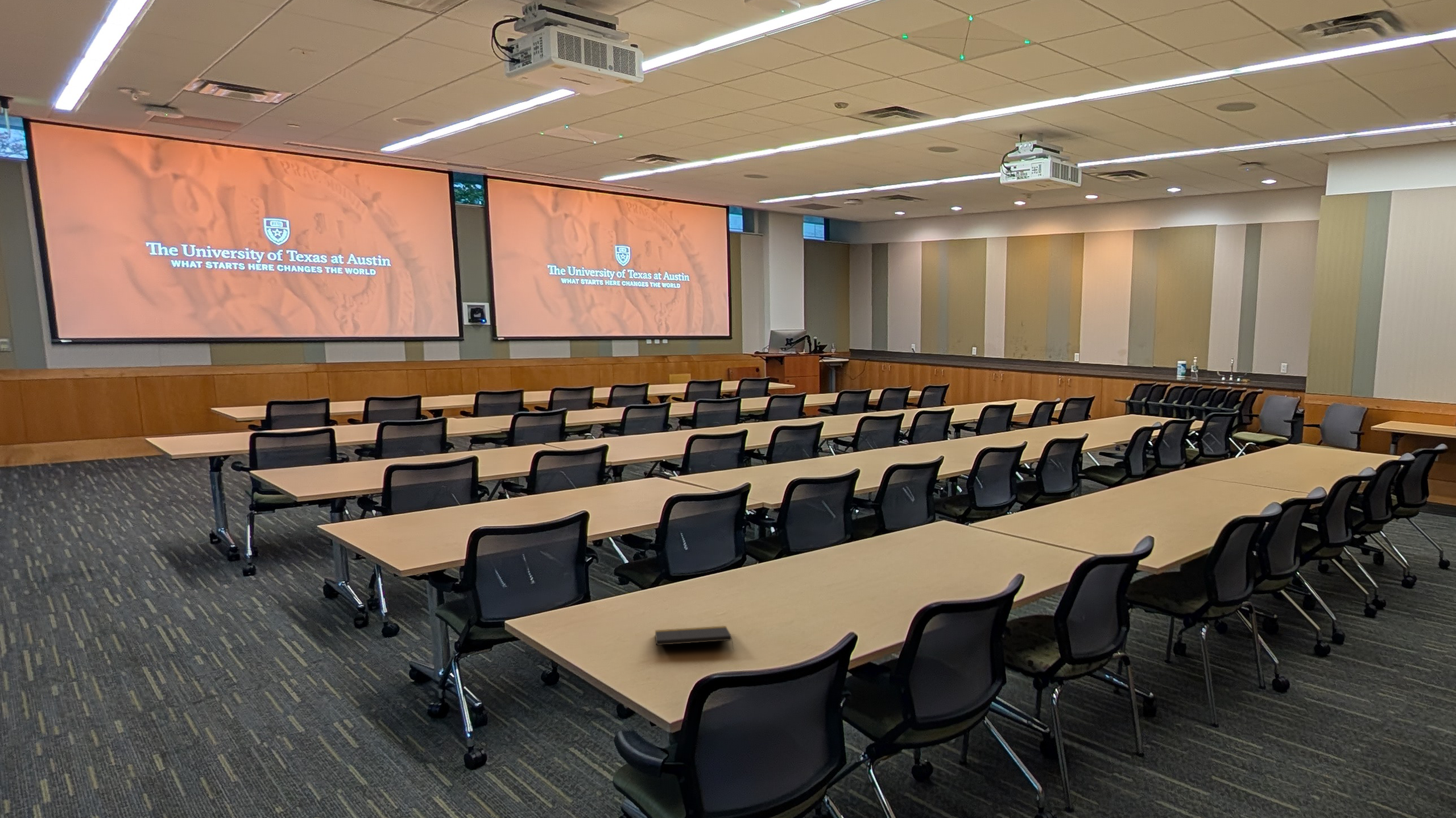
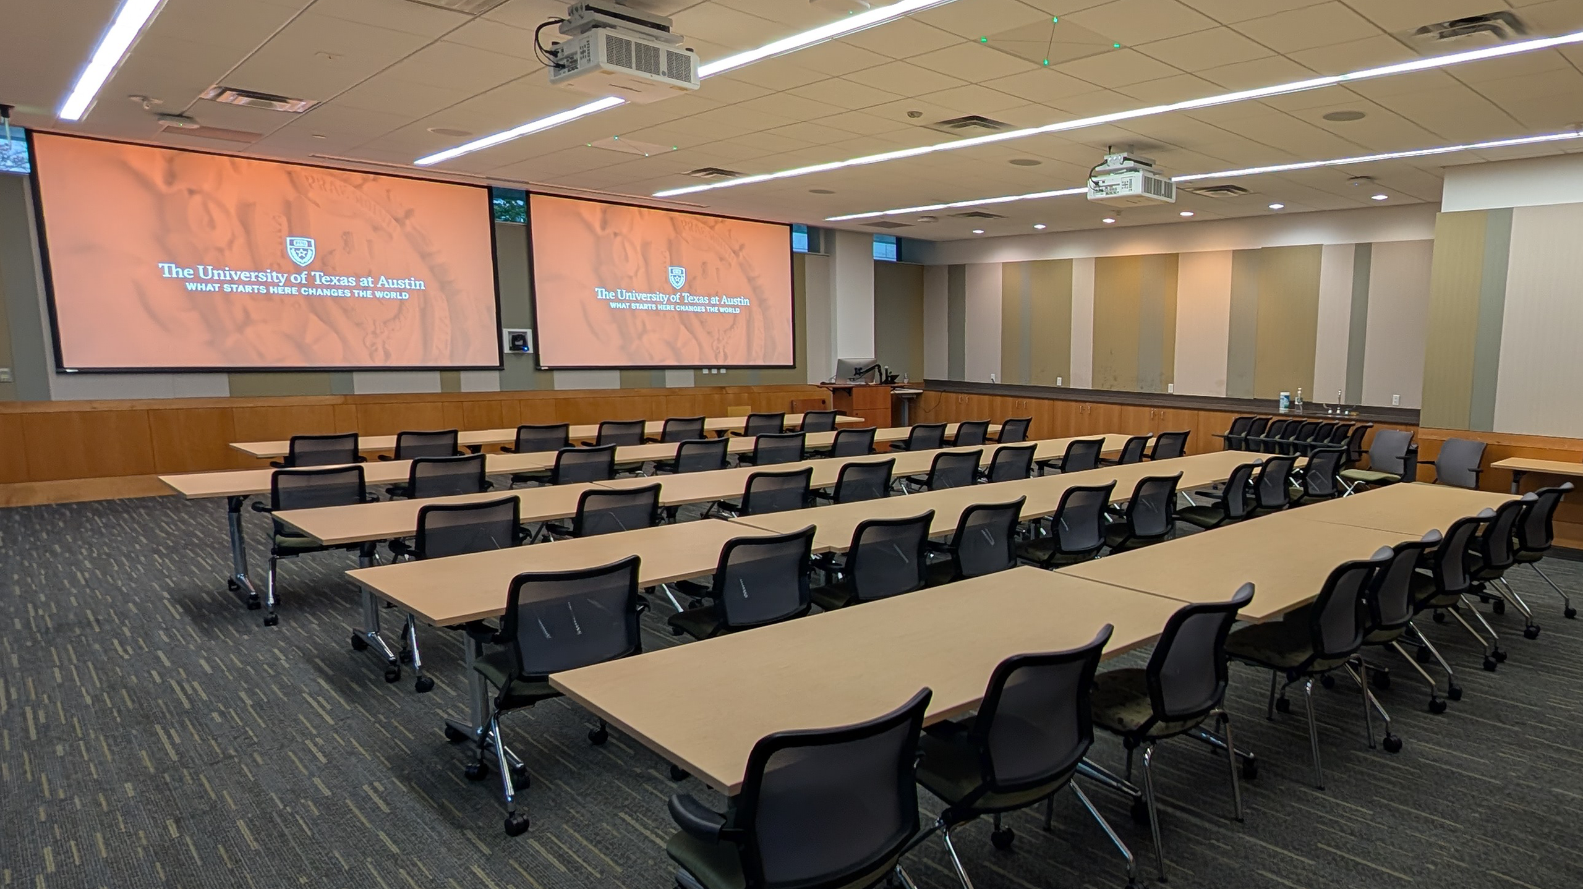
- notepad (692, 635)
